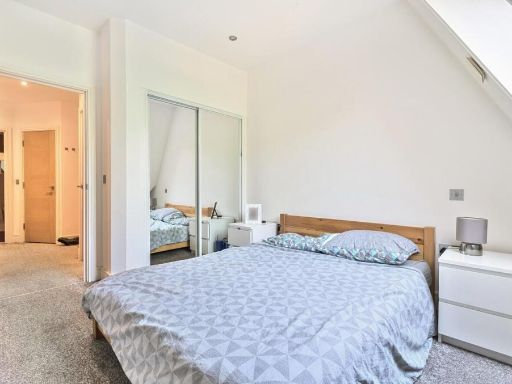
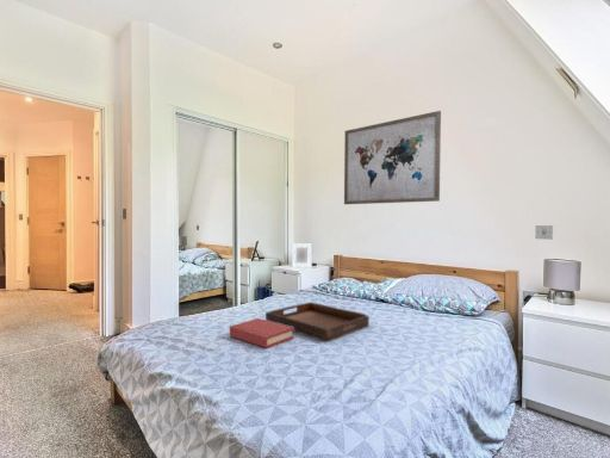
+ hardback book (261, 332)
+ serving tray (317, 318)
+ wall art (387, 162)
